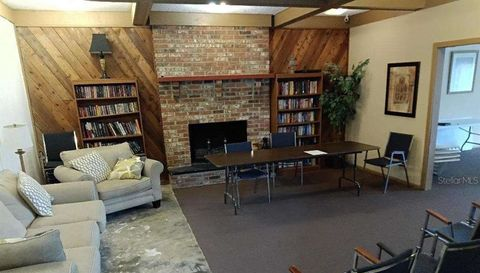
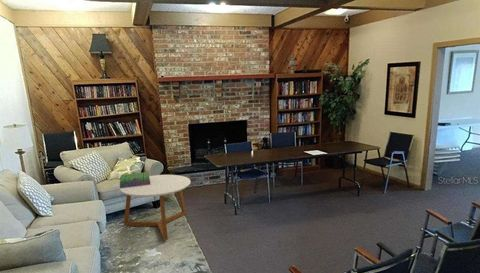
+ stack of books (135, 179)
+ coffee table (160, 205)
